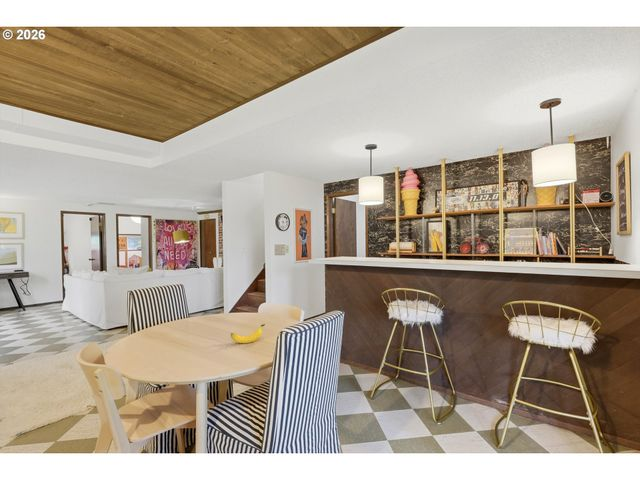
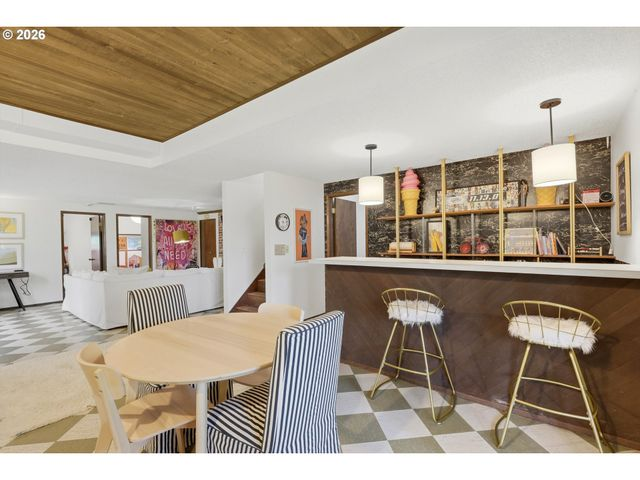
- banana (249, 335)
